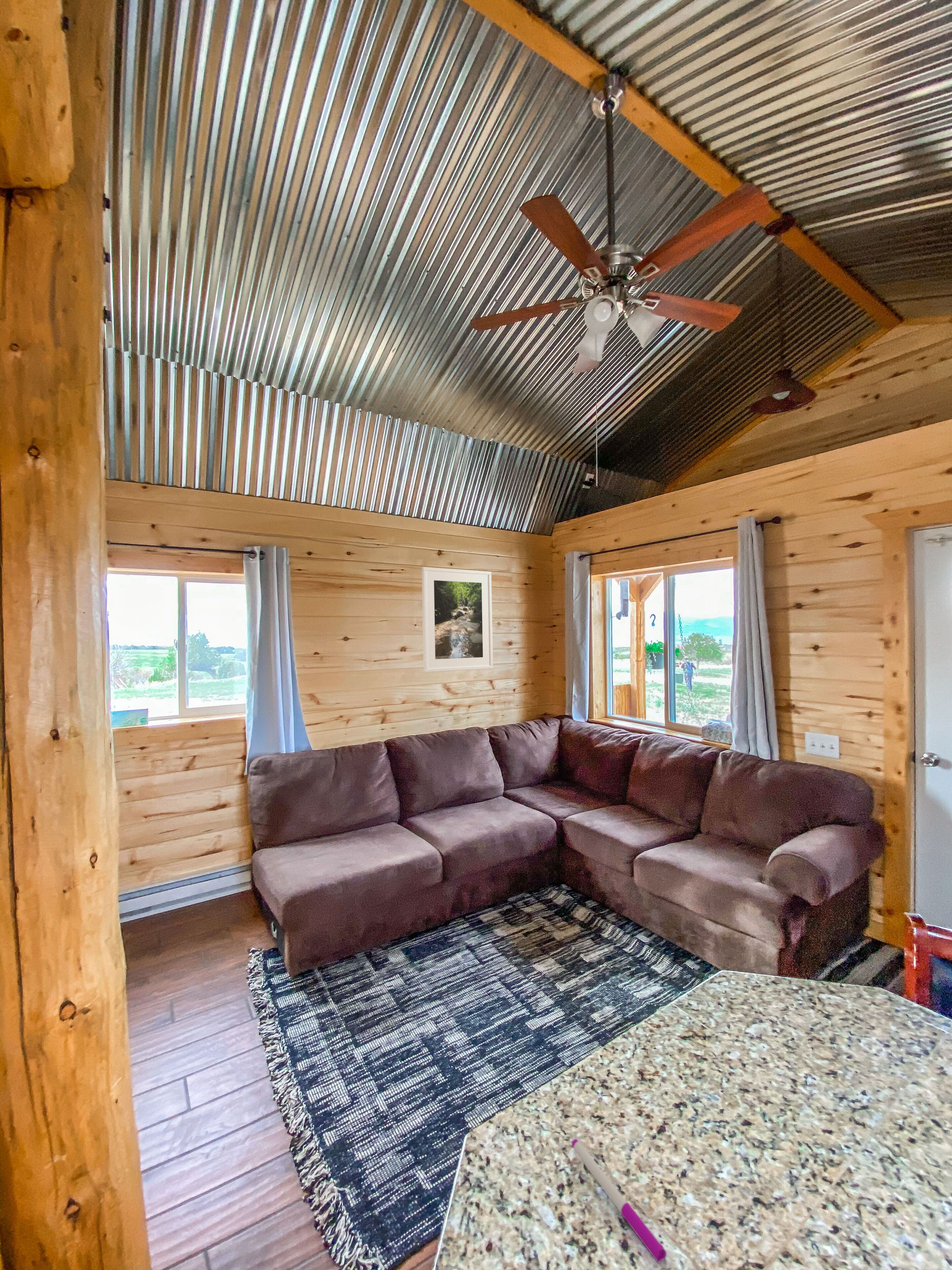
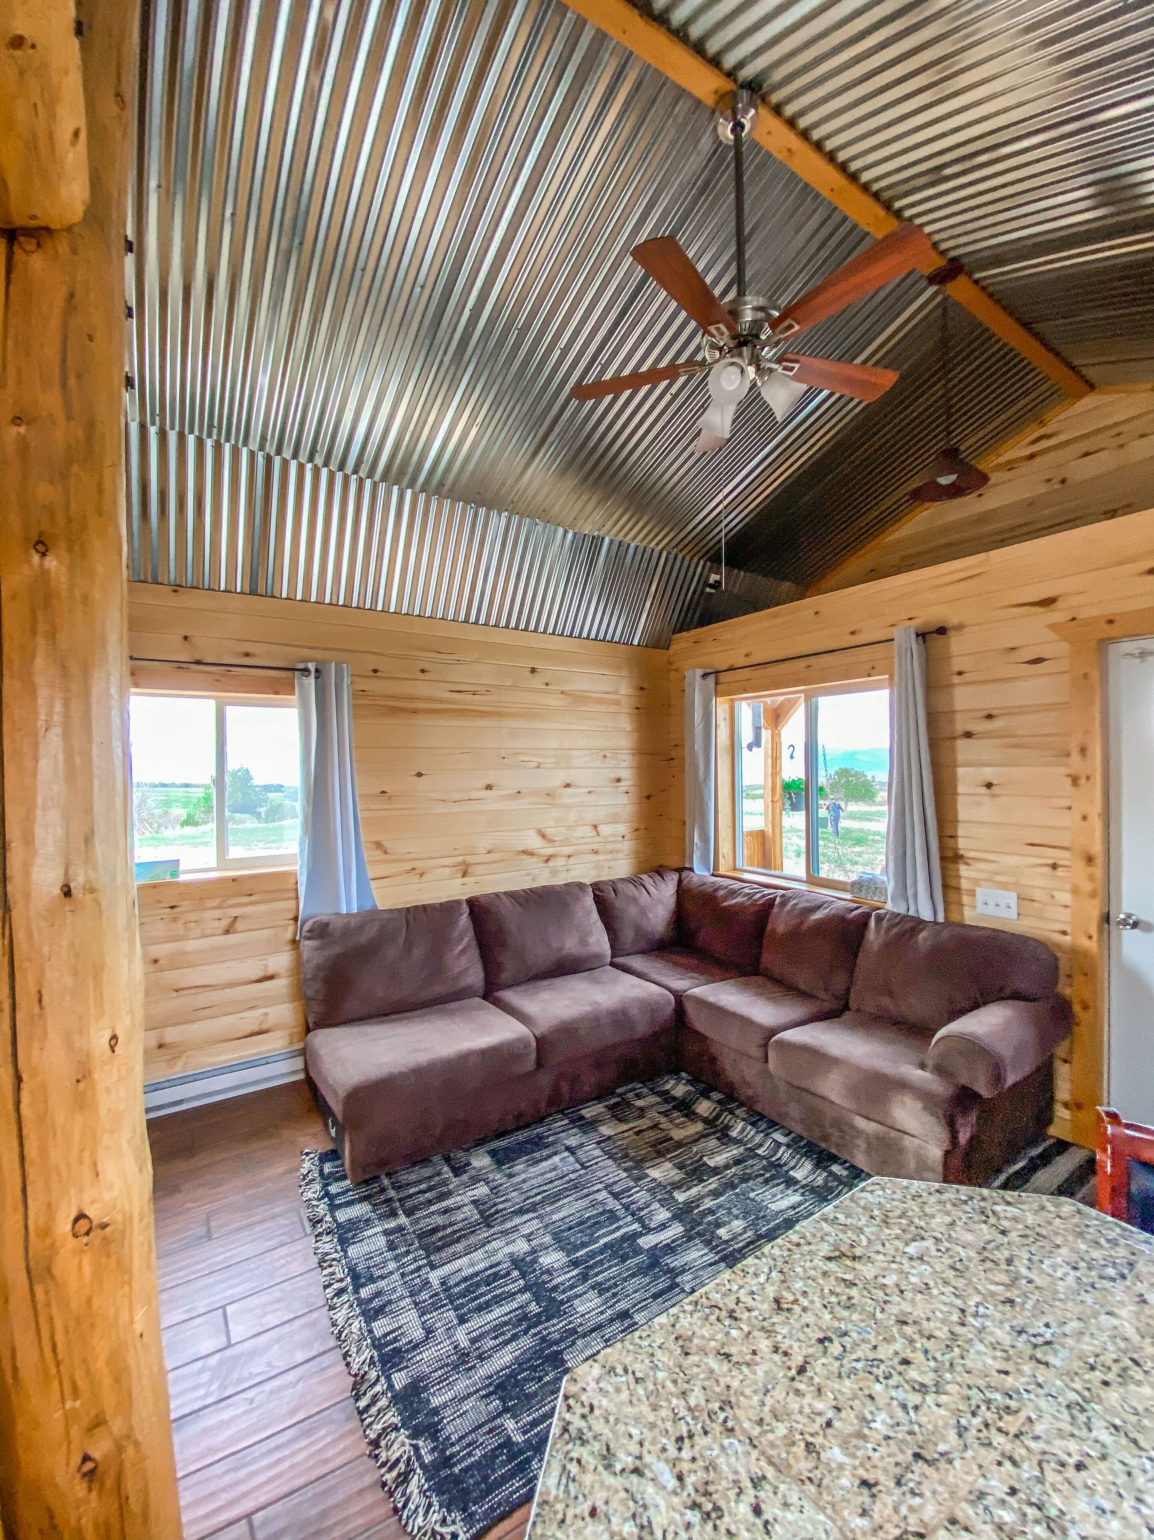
- pen (614, 1194)
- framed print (458, 620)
